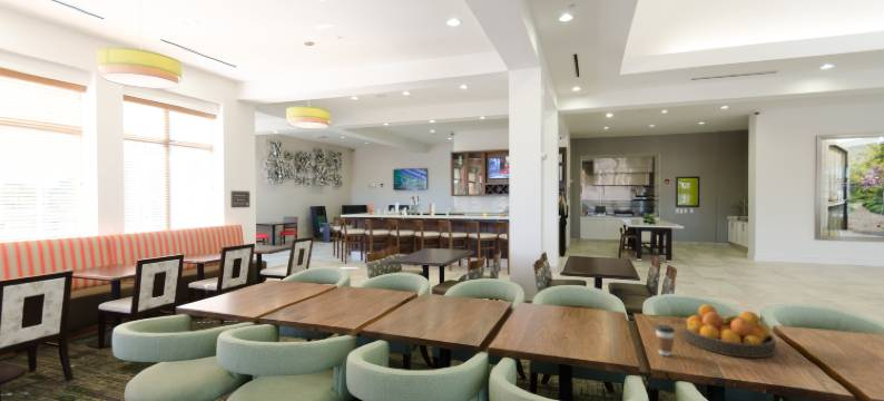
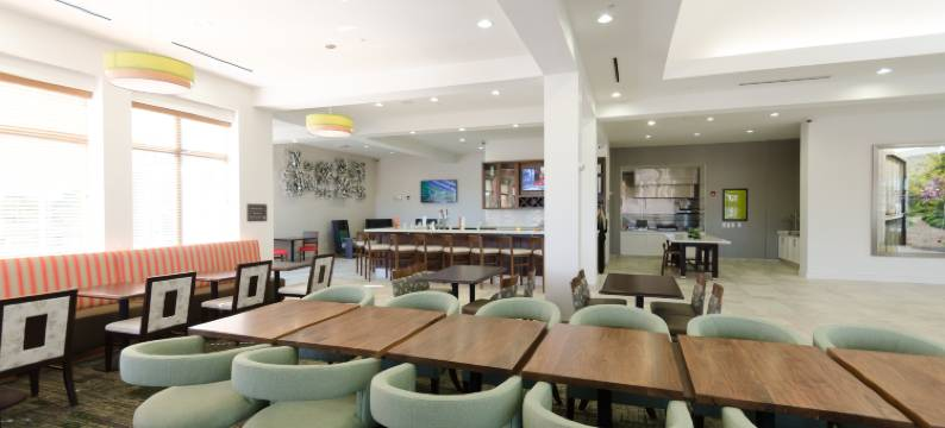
- coffee cup (665, 340)
- fruit bowl (727, 326)
